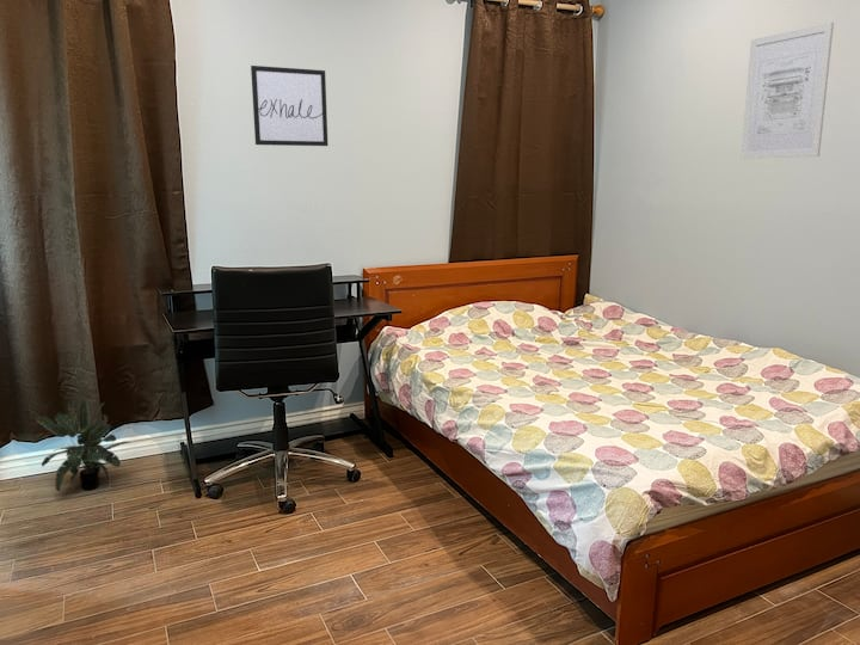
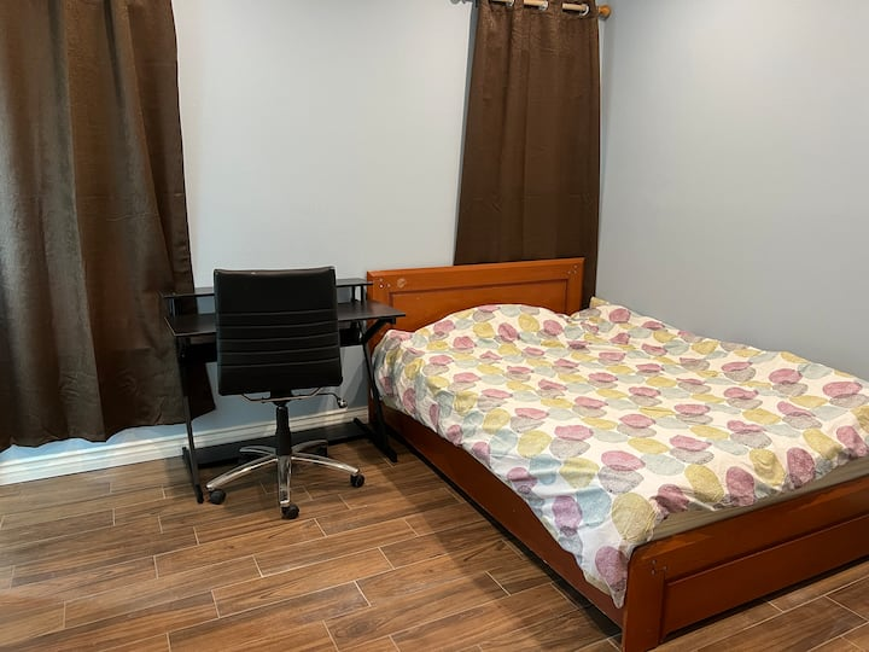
- wall art (784, 96)
- wall art (290, 106)
- potted plant (85, 446)
